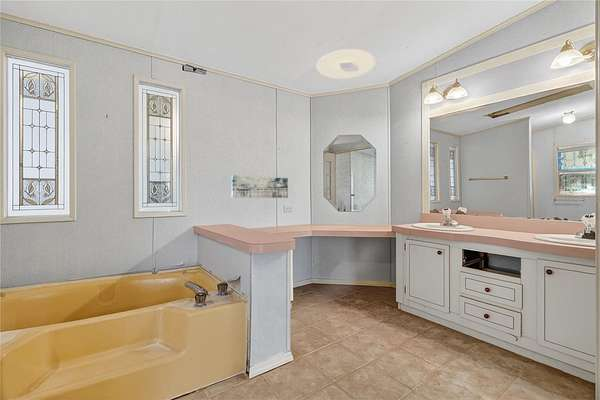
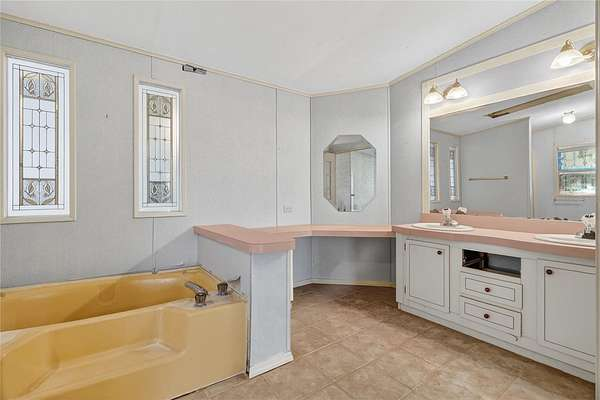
- wall art (261, 187)
- ceiling light (345, 62)
